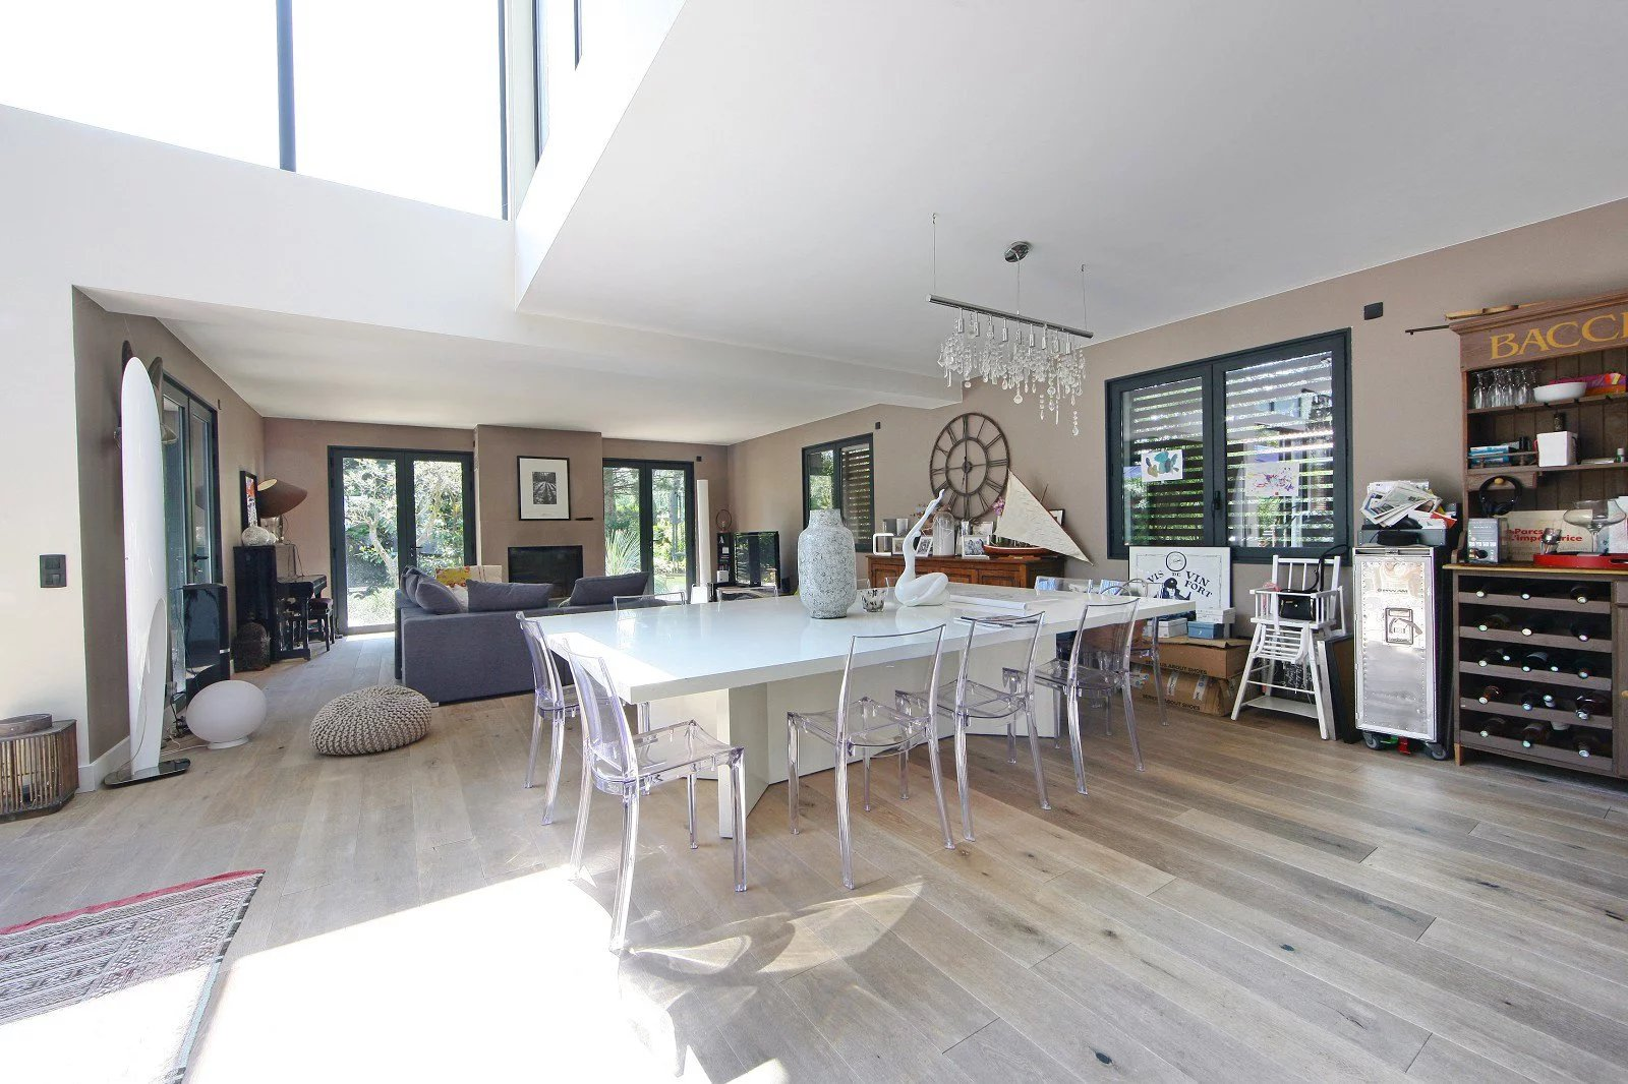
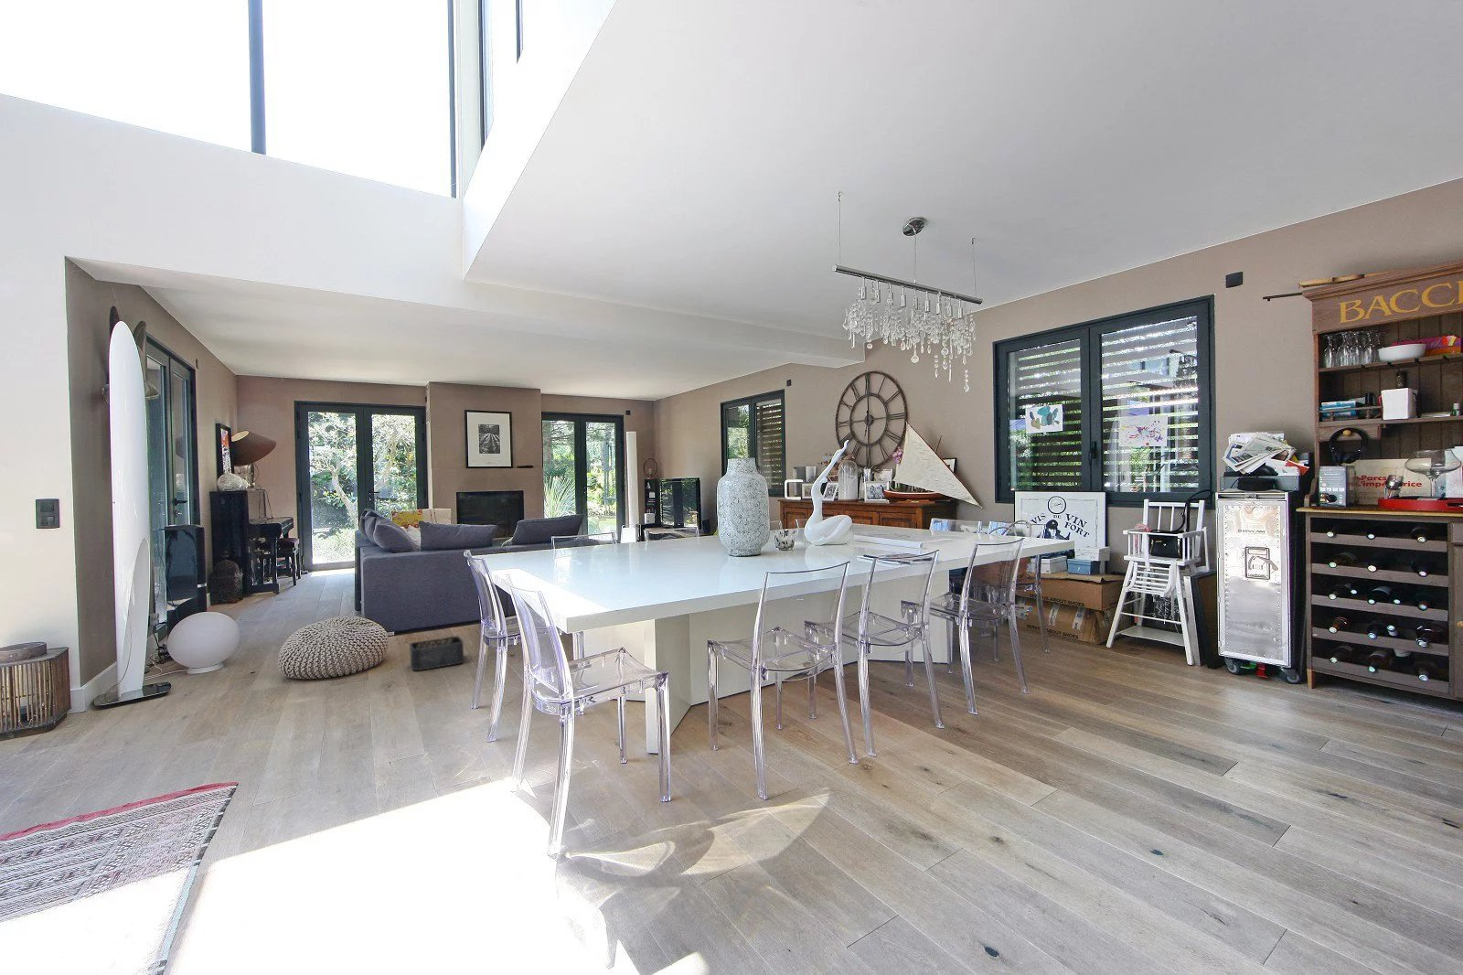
+ storage bin (436, 652)
